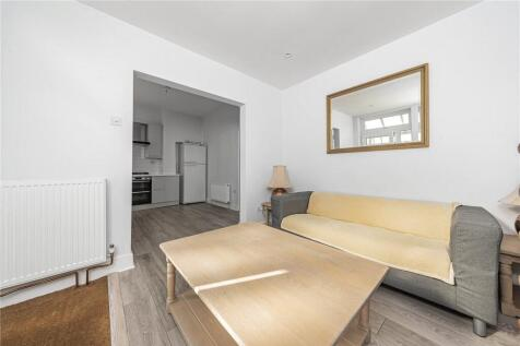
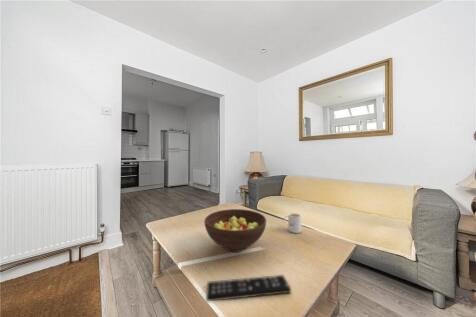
+ mug (292, 222)
+ remote control (248, 286)
+ fruit bowl (235, 232)
